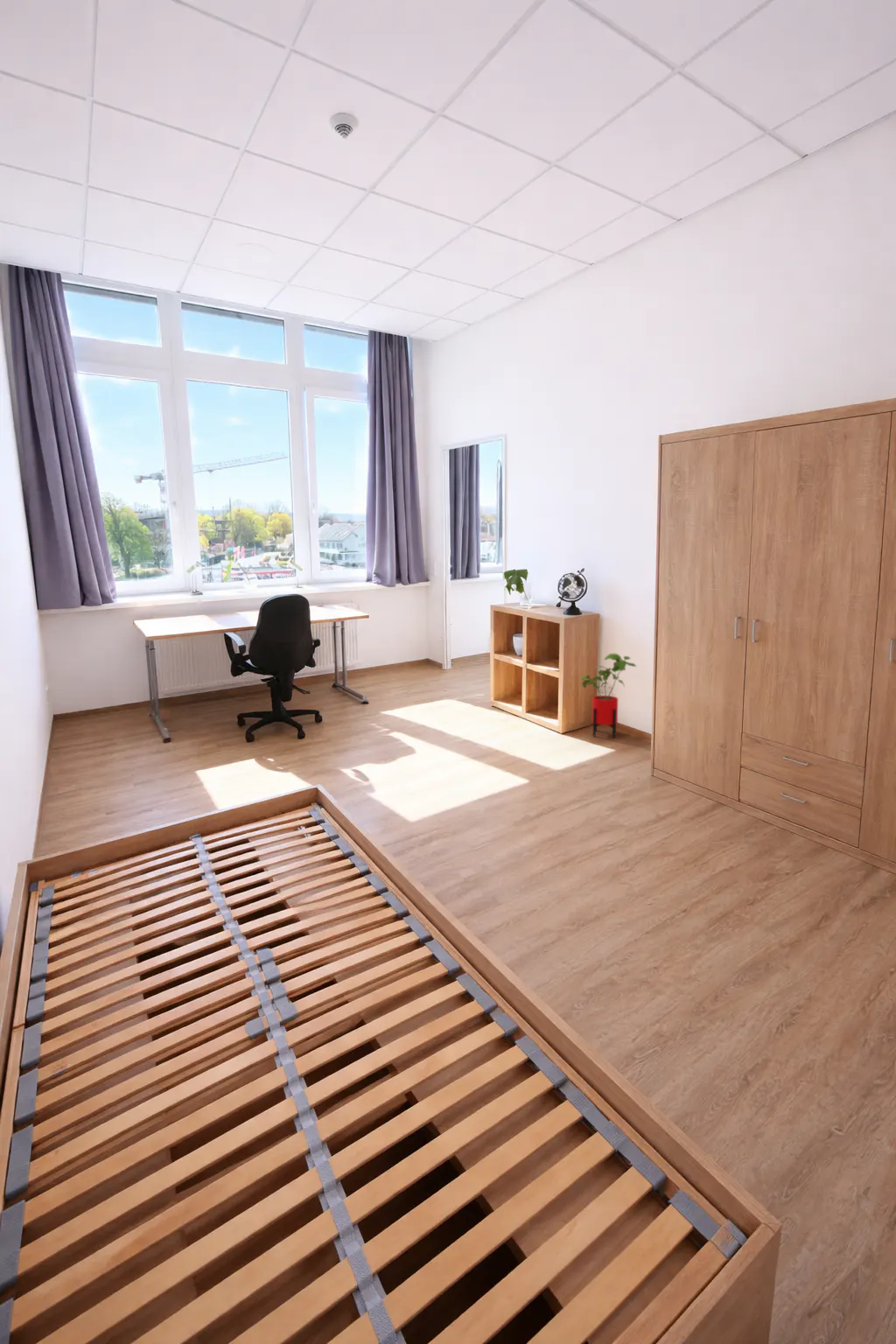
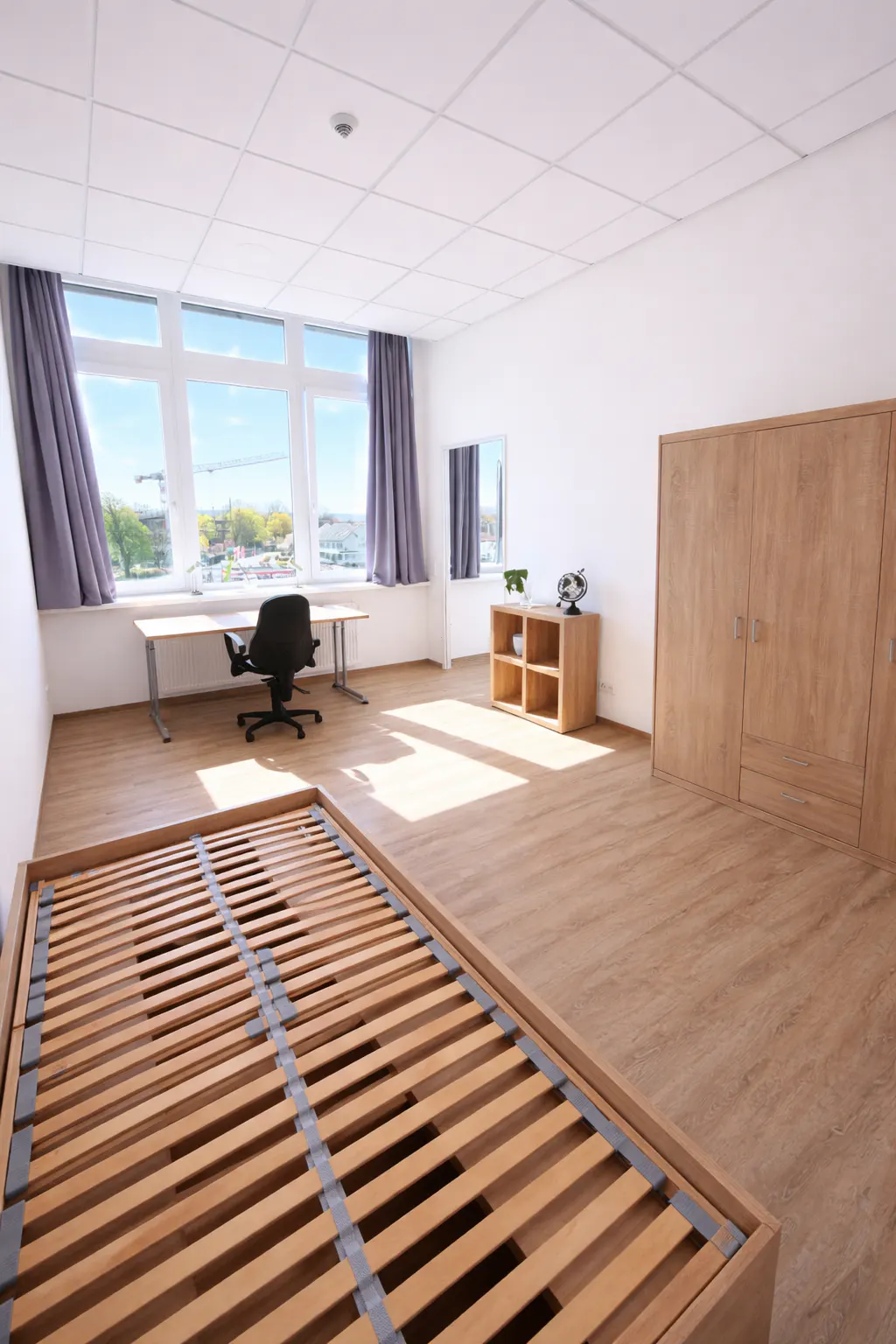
- house plant (606, 694)
